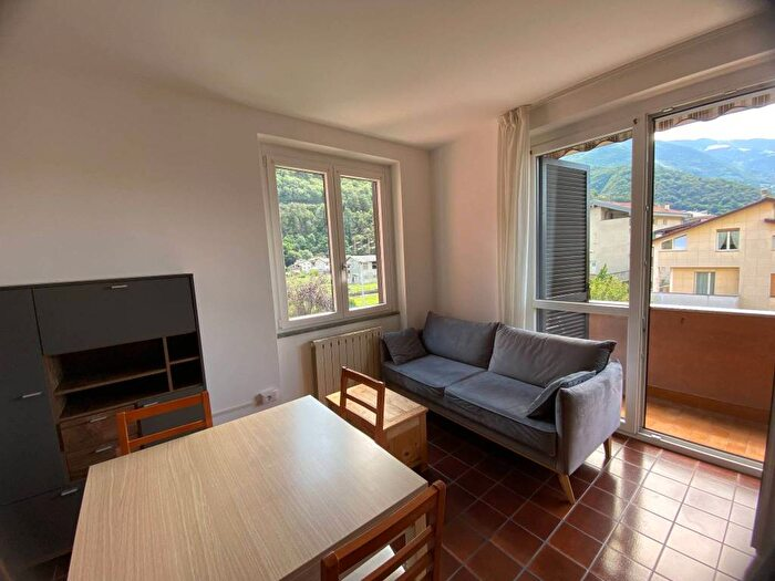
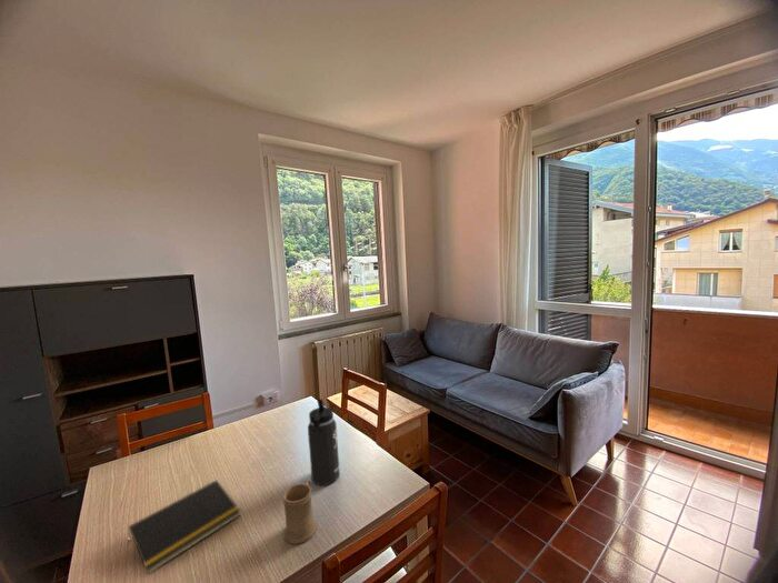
+ mug (301, 507)
+ thermos bottle (321, 440)
+ notepad (187, 520)
